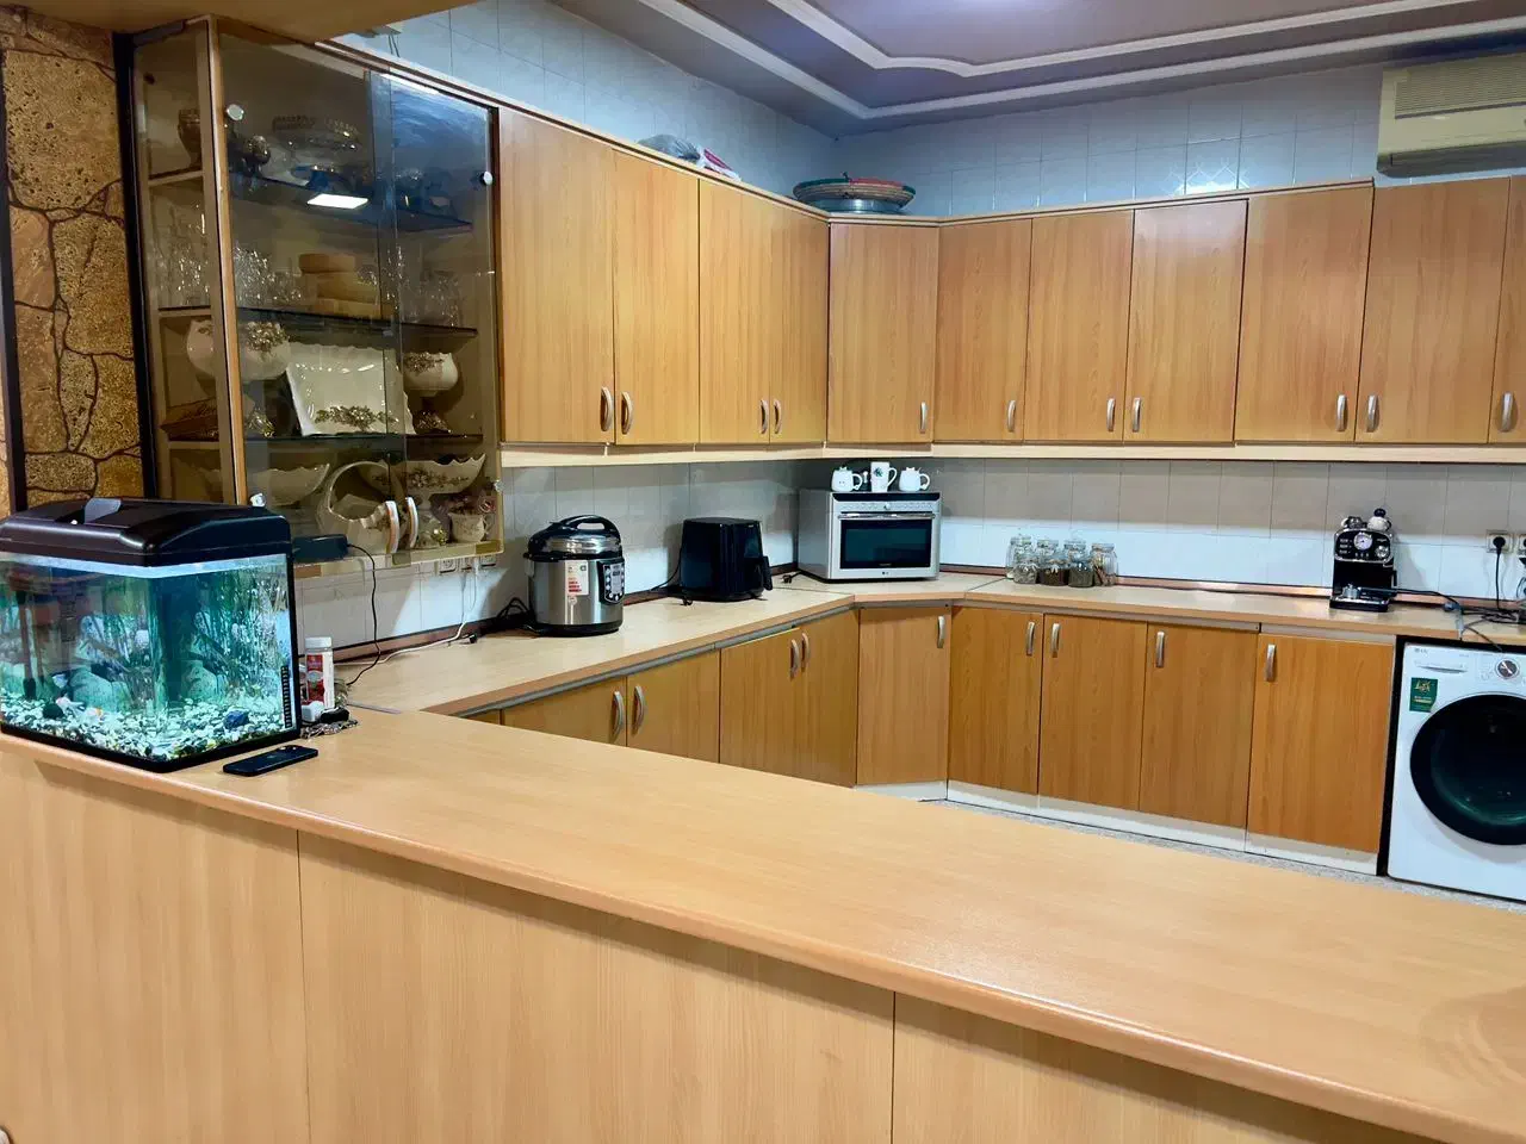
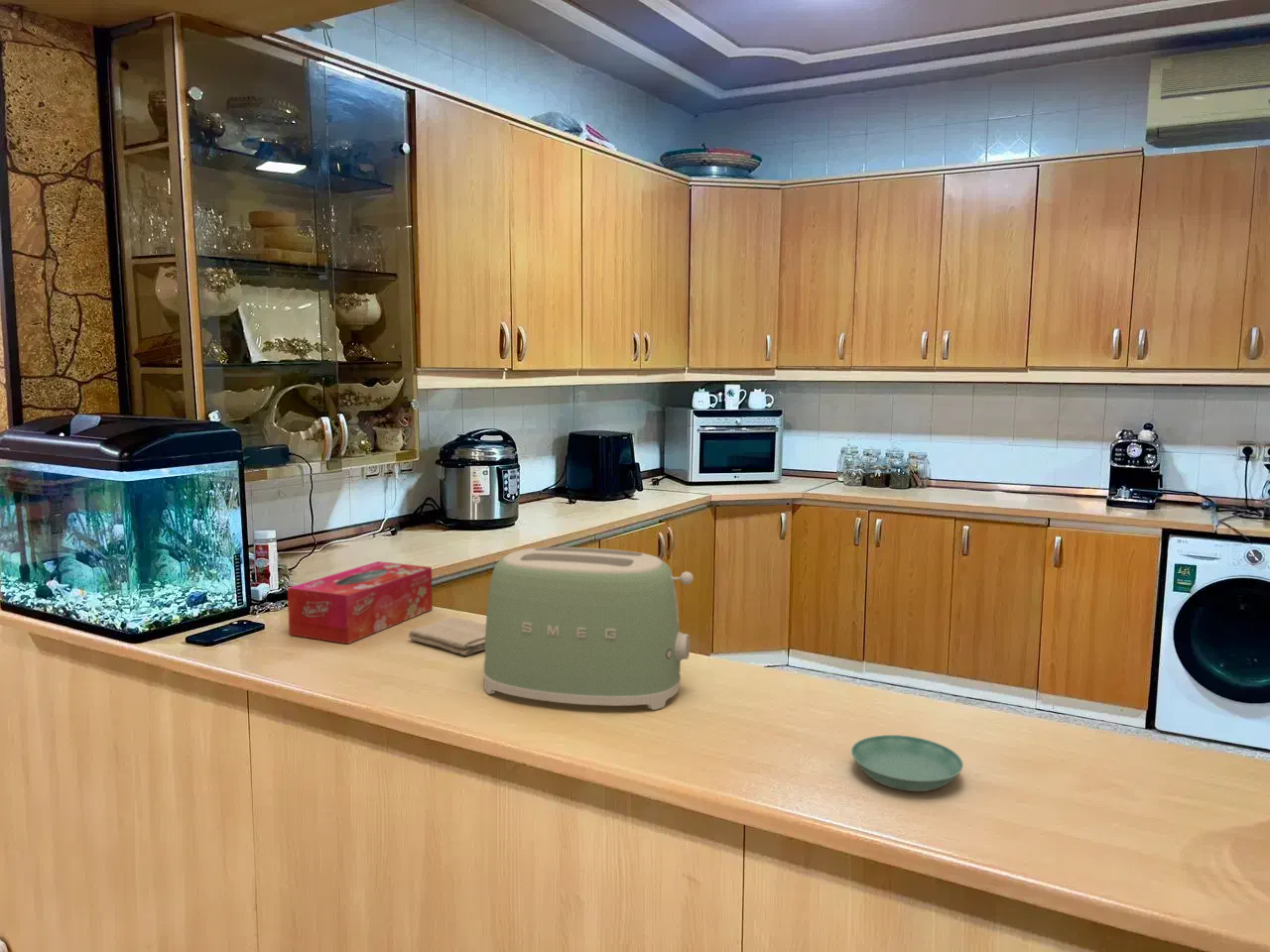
+ washcloth (457, 634)
+ toaster (581, 620)
+ tissue box (363, 599)
+ saucer (906, 765)
